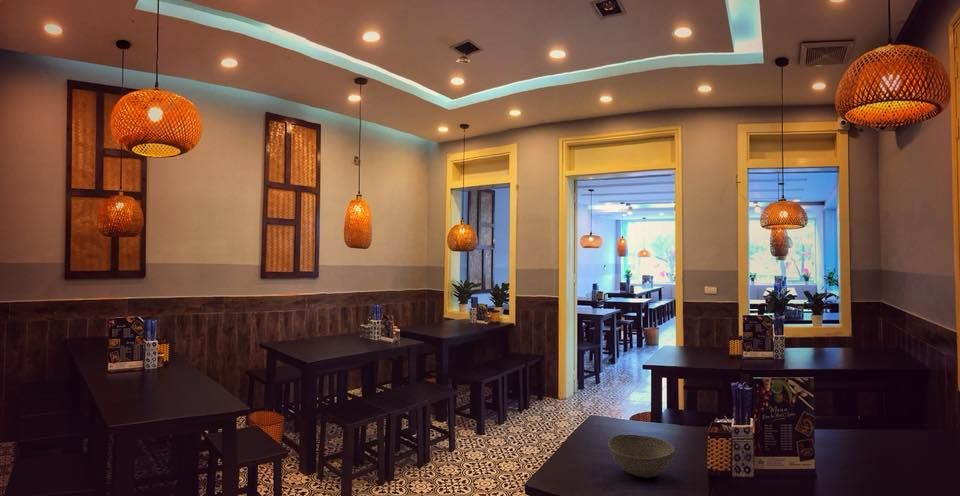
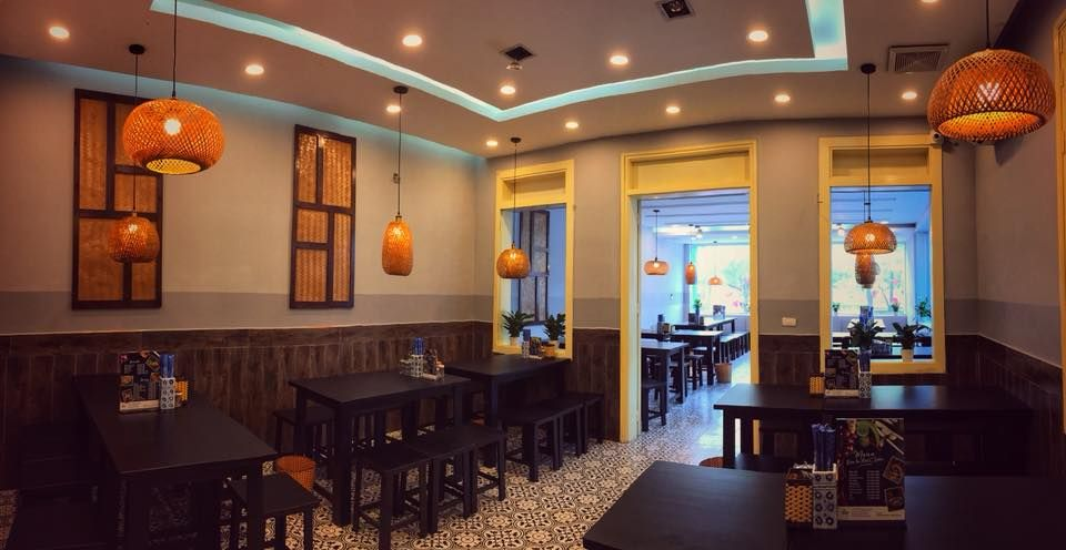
- soup bowl (640, 458)
